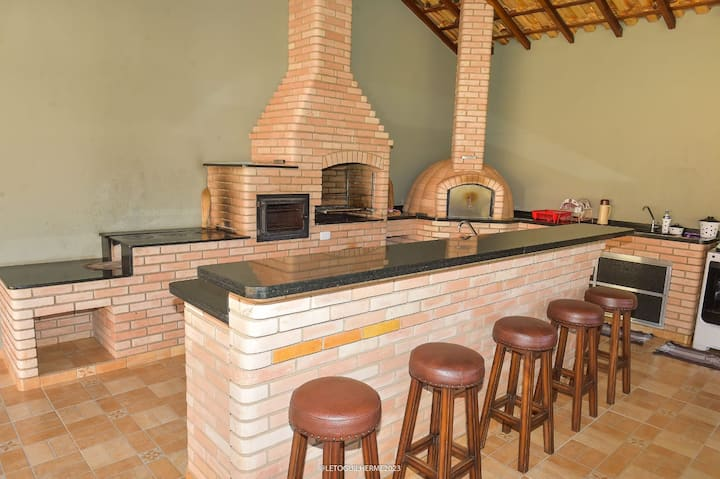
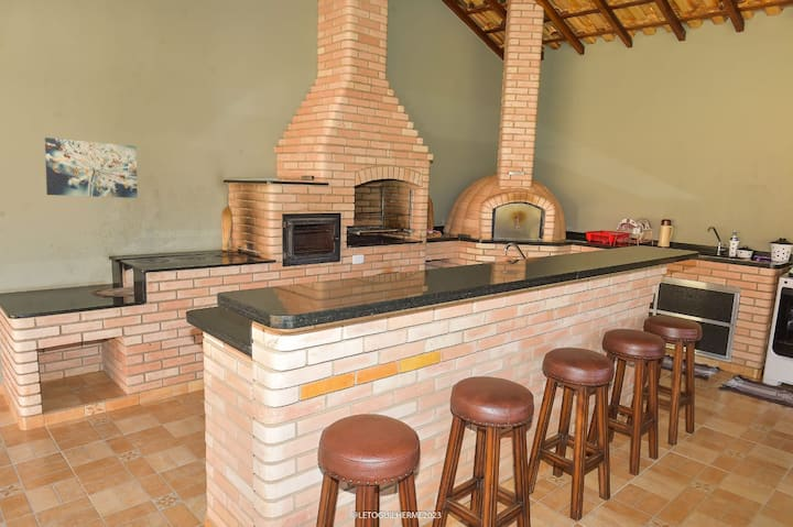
+ wall art (93, 169)
